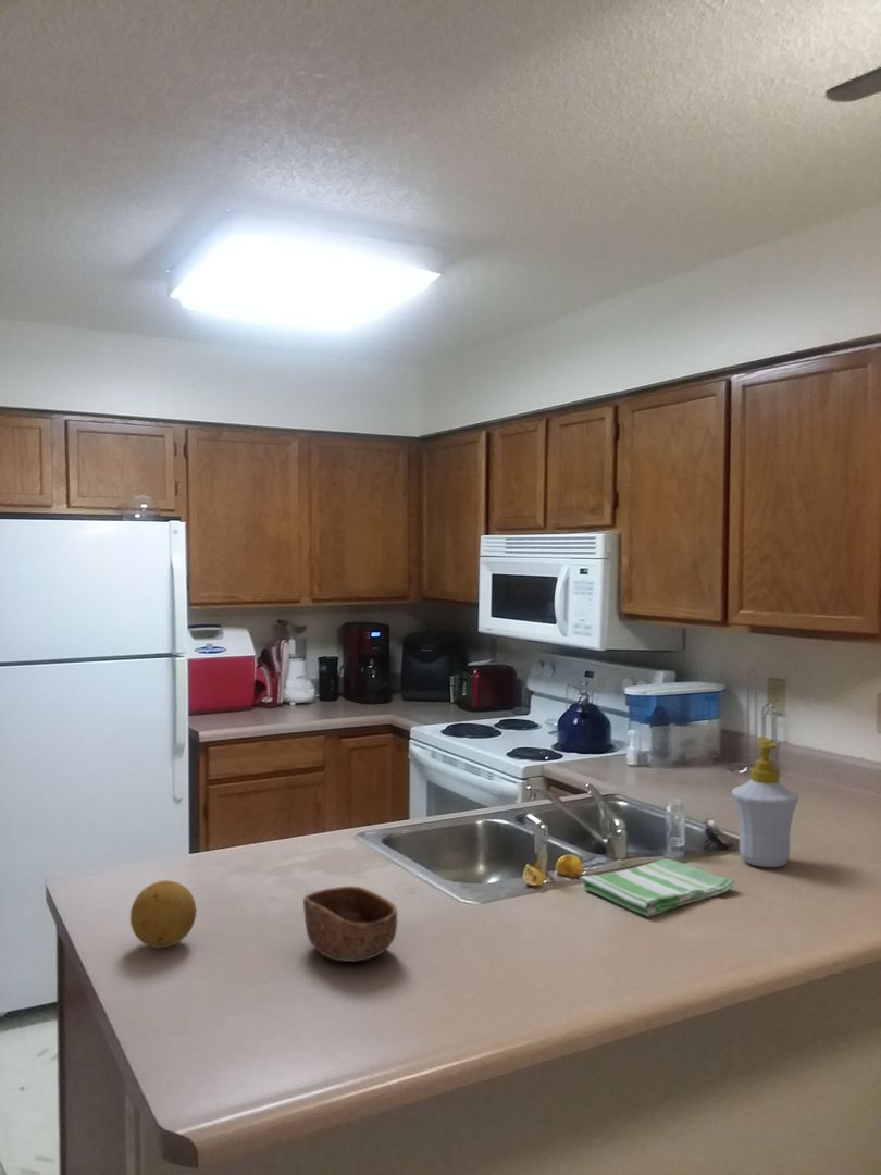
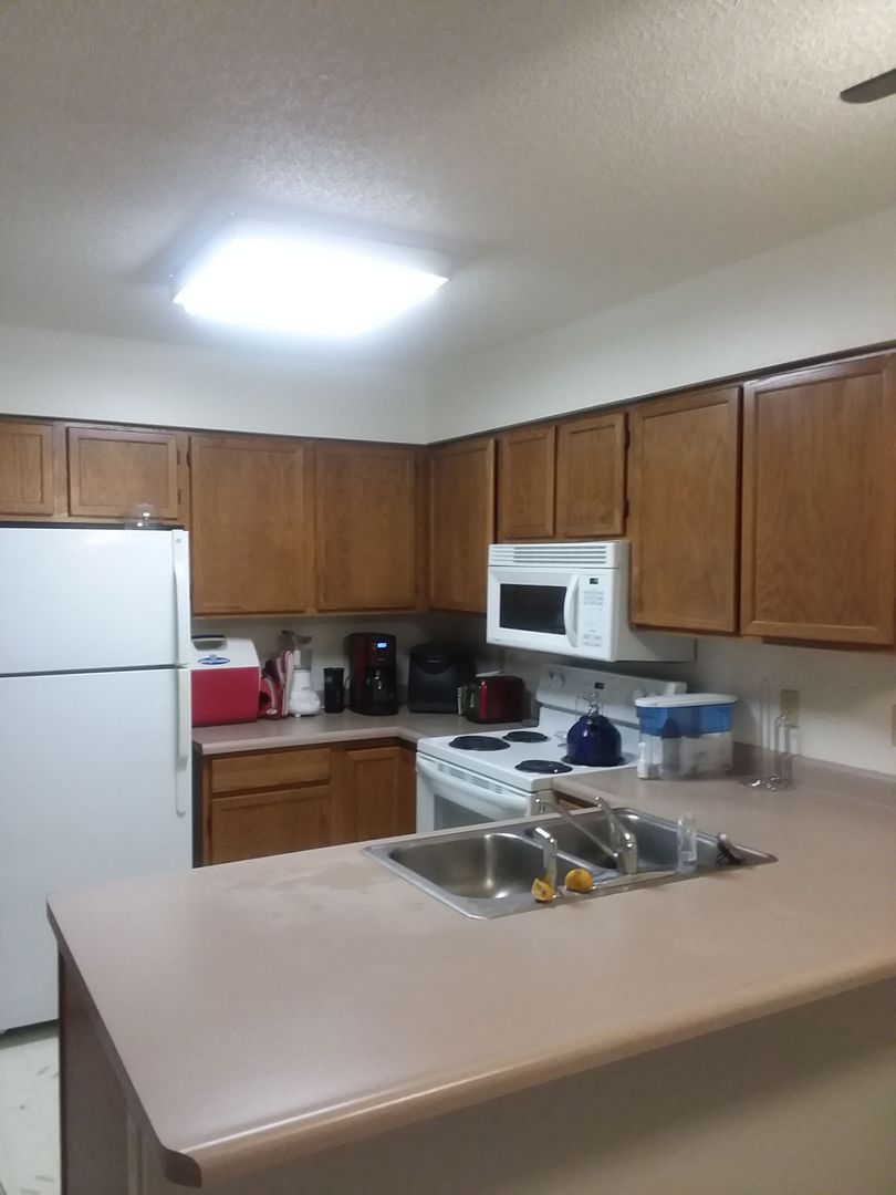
- fruit (163, 913)
- bowl (349, 925)
- dish towel (656, 882)
- soap bottle (765, 800)
